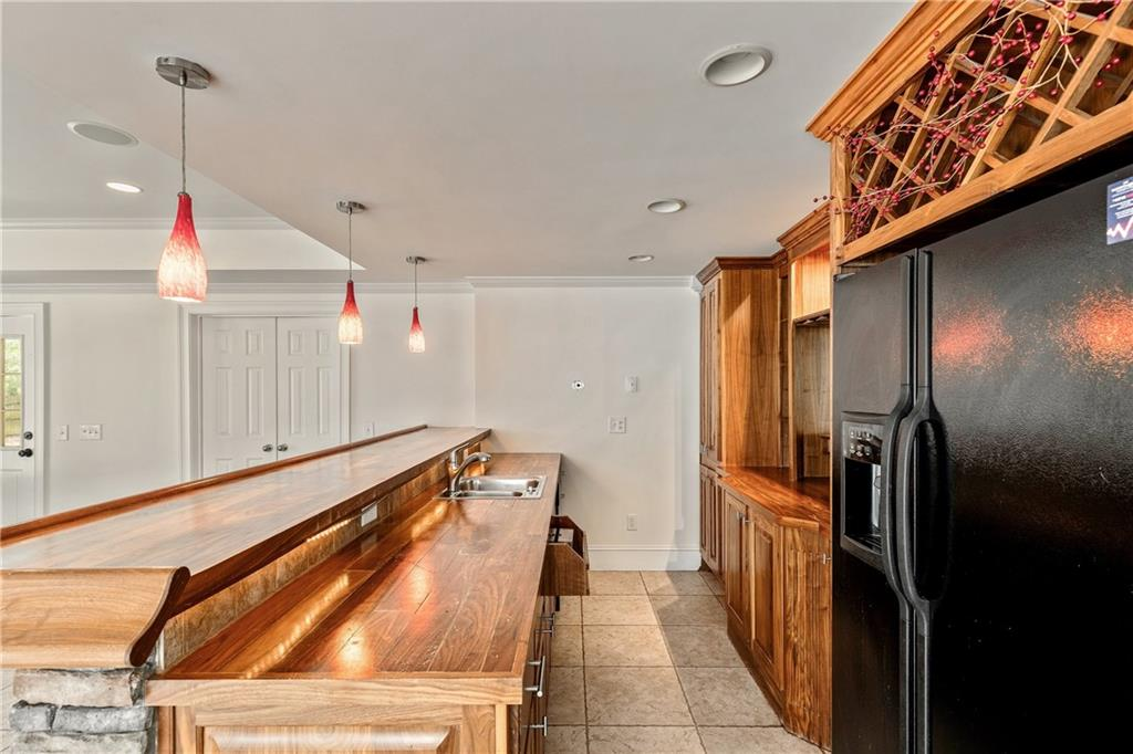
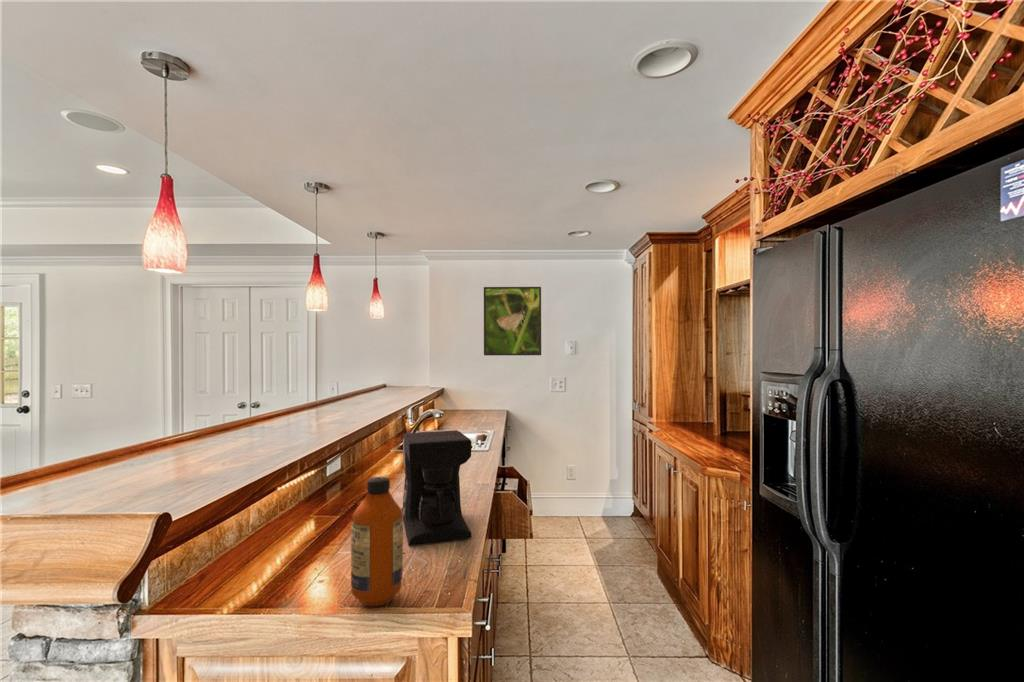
+ bottle (377, 538)
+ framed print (512, 321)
+ coffee maker (434, 482)
